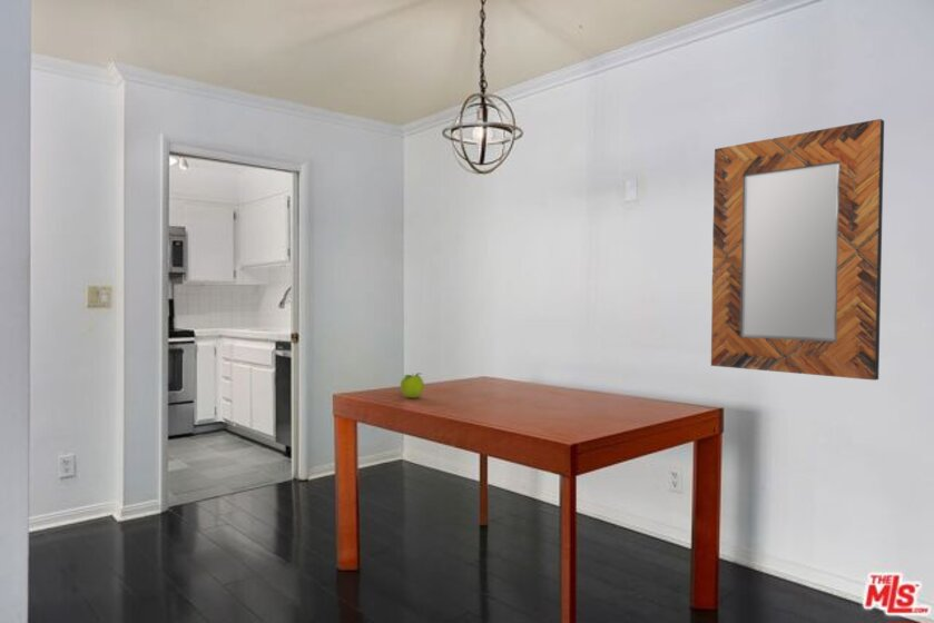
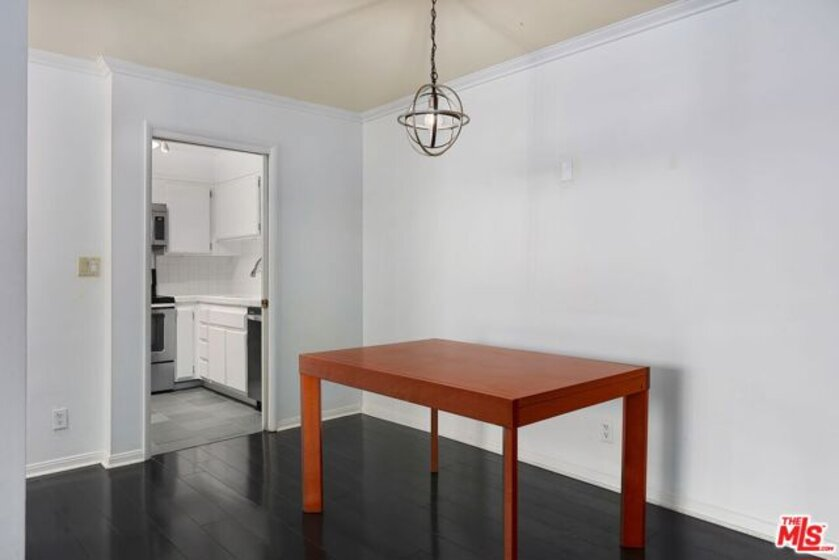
- home mirror (789, 254)
- fruit (412, 385)
